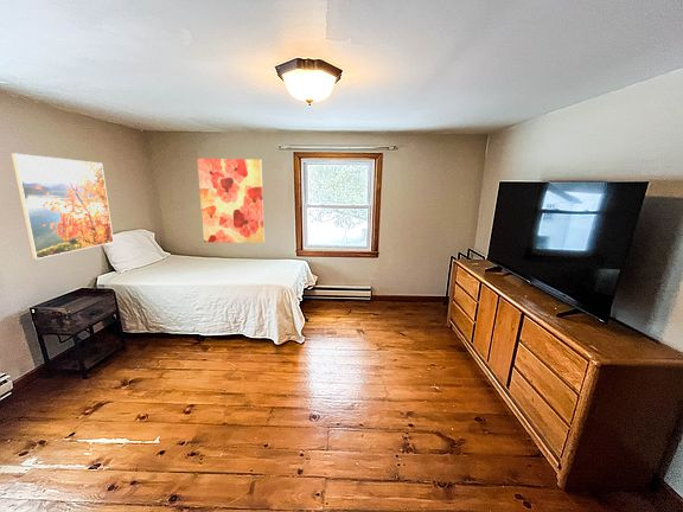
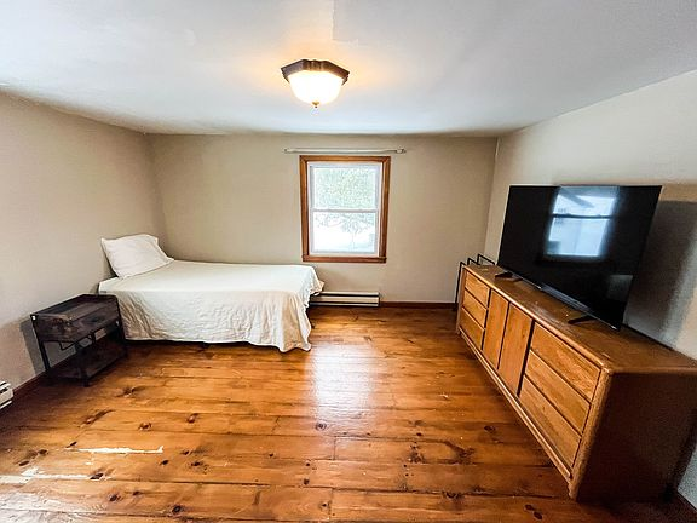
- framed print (71, 205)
- wall art (231, 201)
